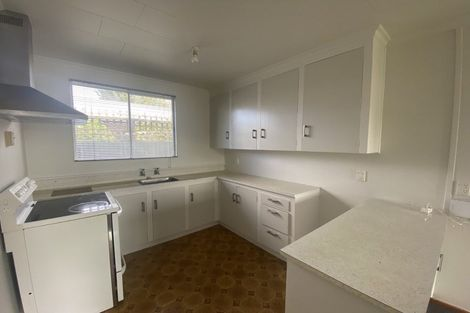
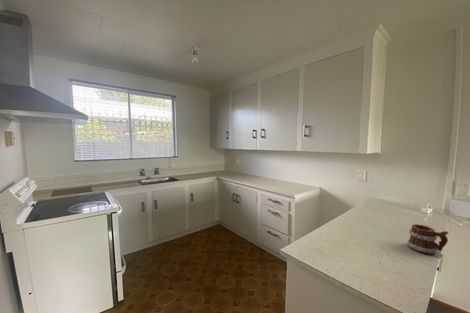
+ mug (426, 238)
